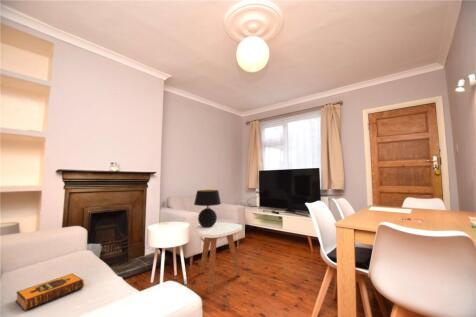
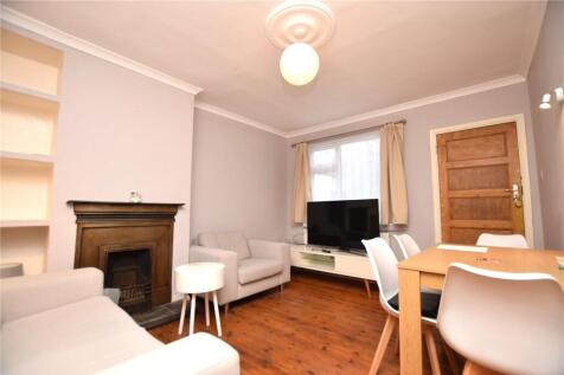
- hardback book (51, 290)
- side table (215, 252)
- table lamp (207, 208)
